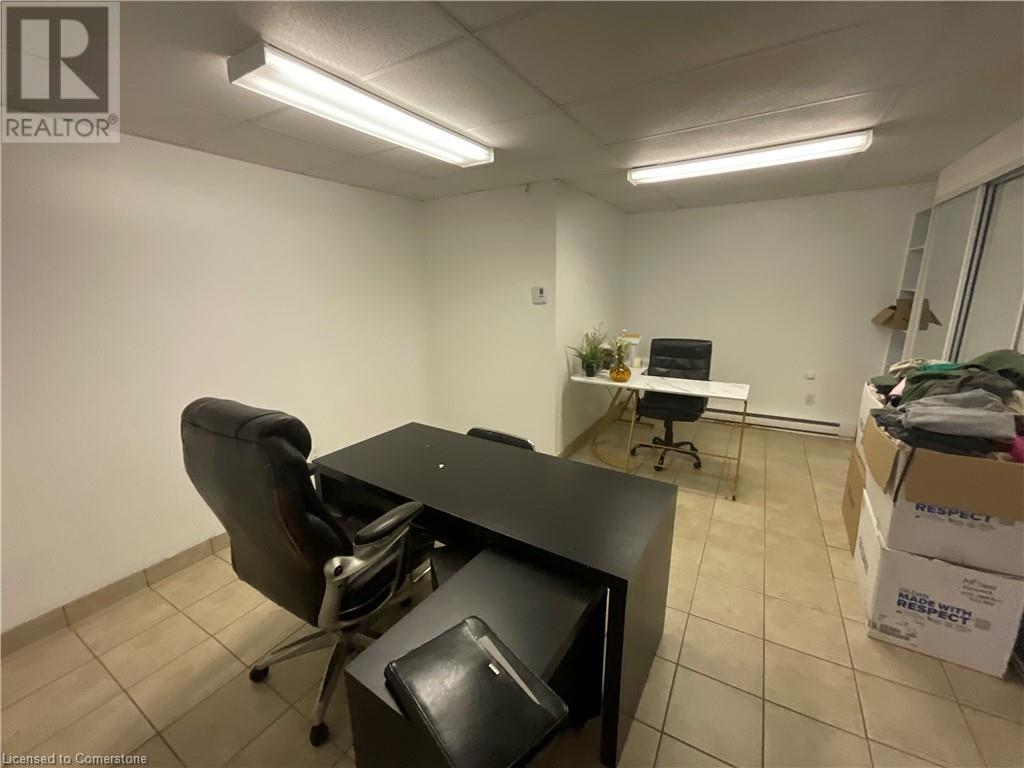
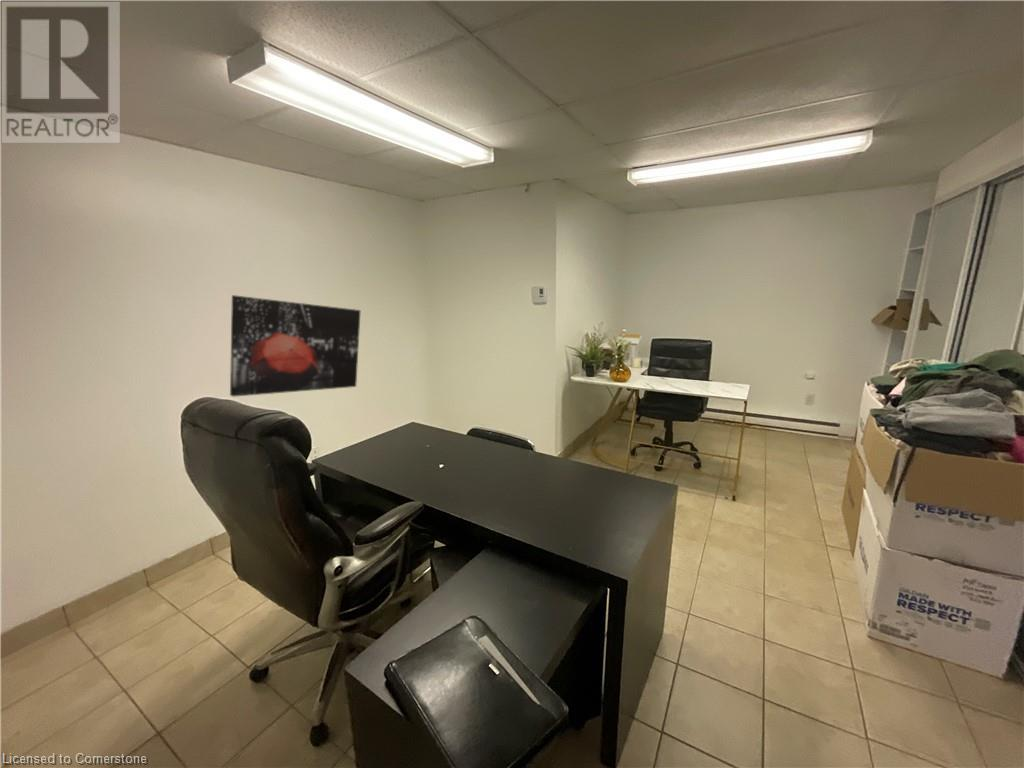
+ wall art (303, 347)
